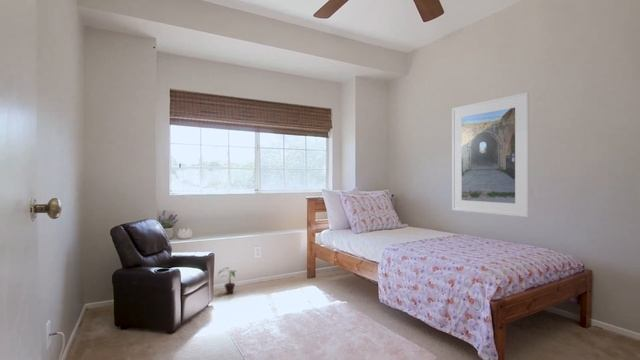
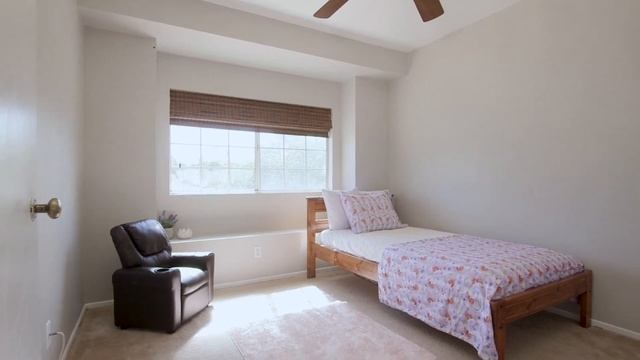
- potted plant (229, 280)
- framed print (486, 157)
